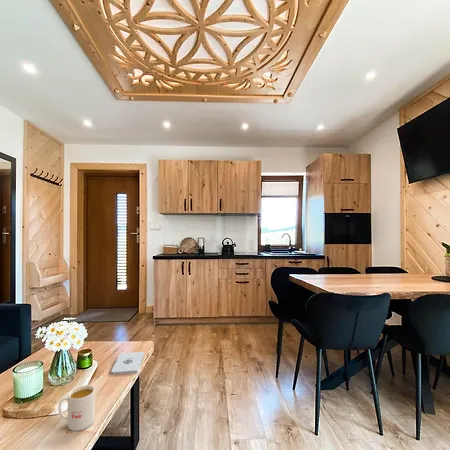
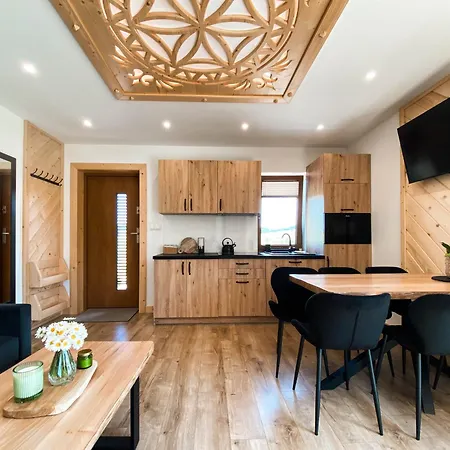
- mug (76, 407)
- notepad (128, 362)
